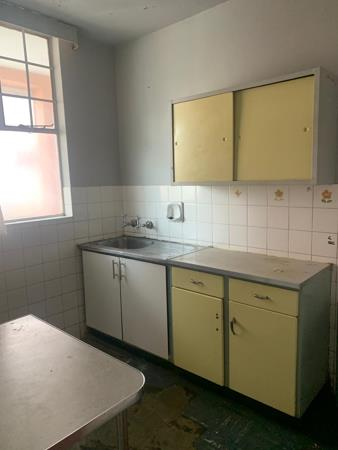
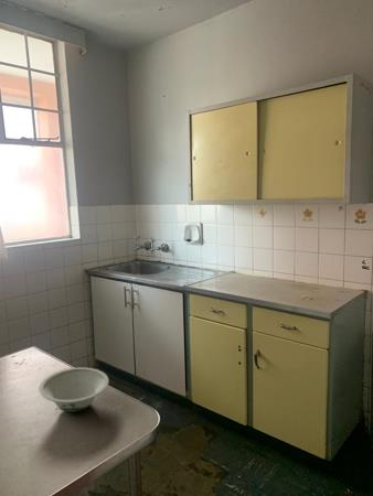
+ bowl (75, 393)
